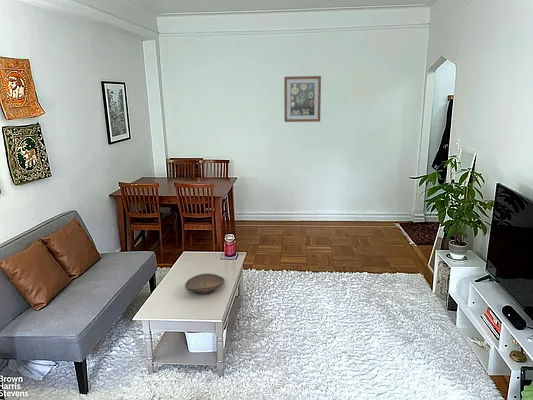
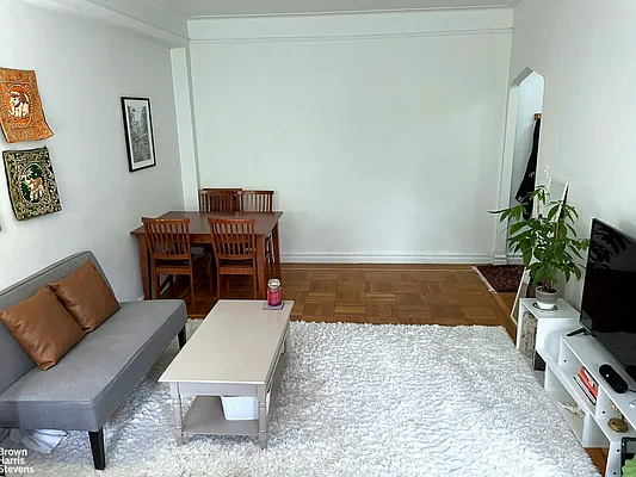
- wall art (302, 99)
- decorative bowl (205, 285)
